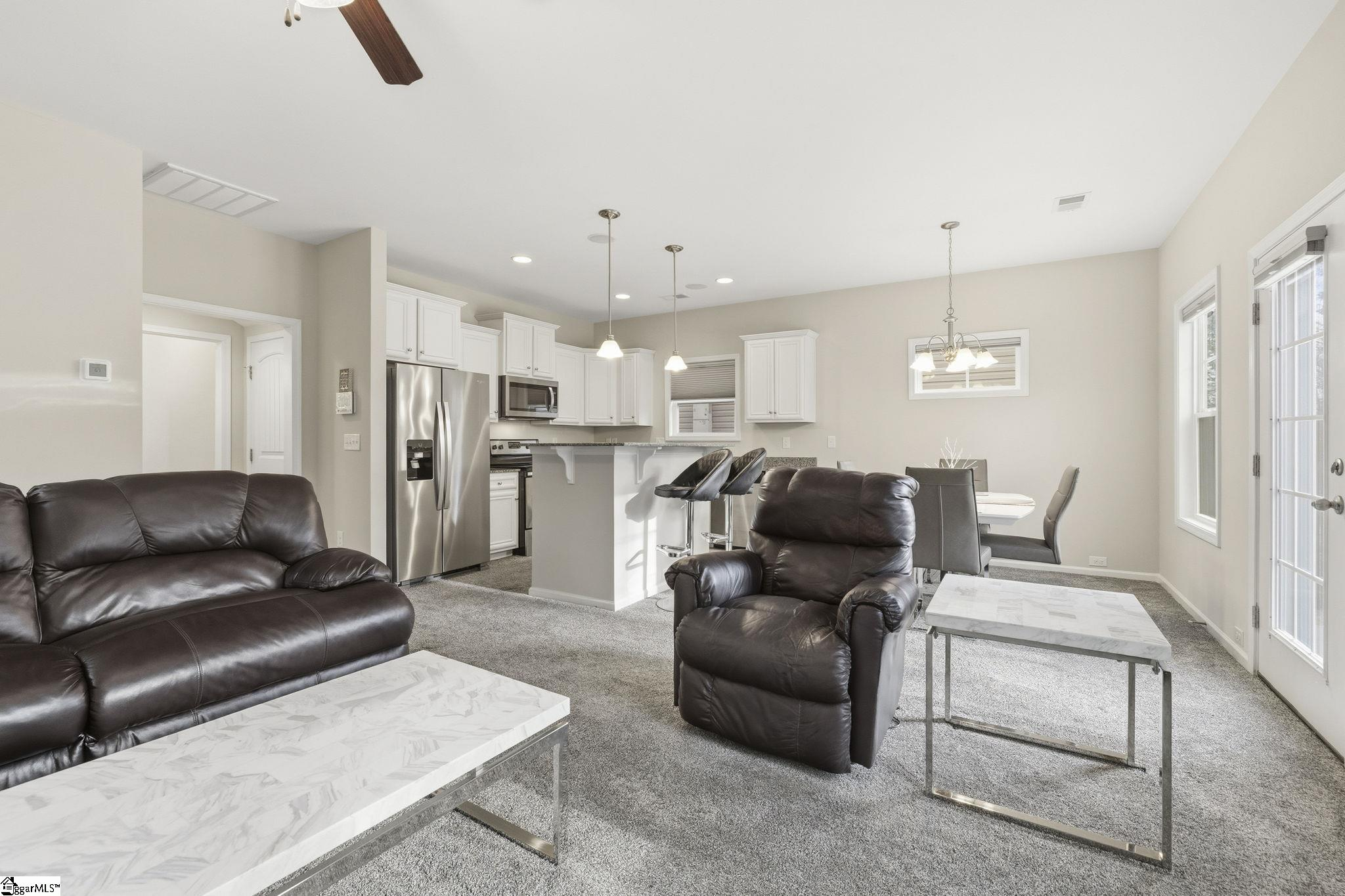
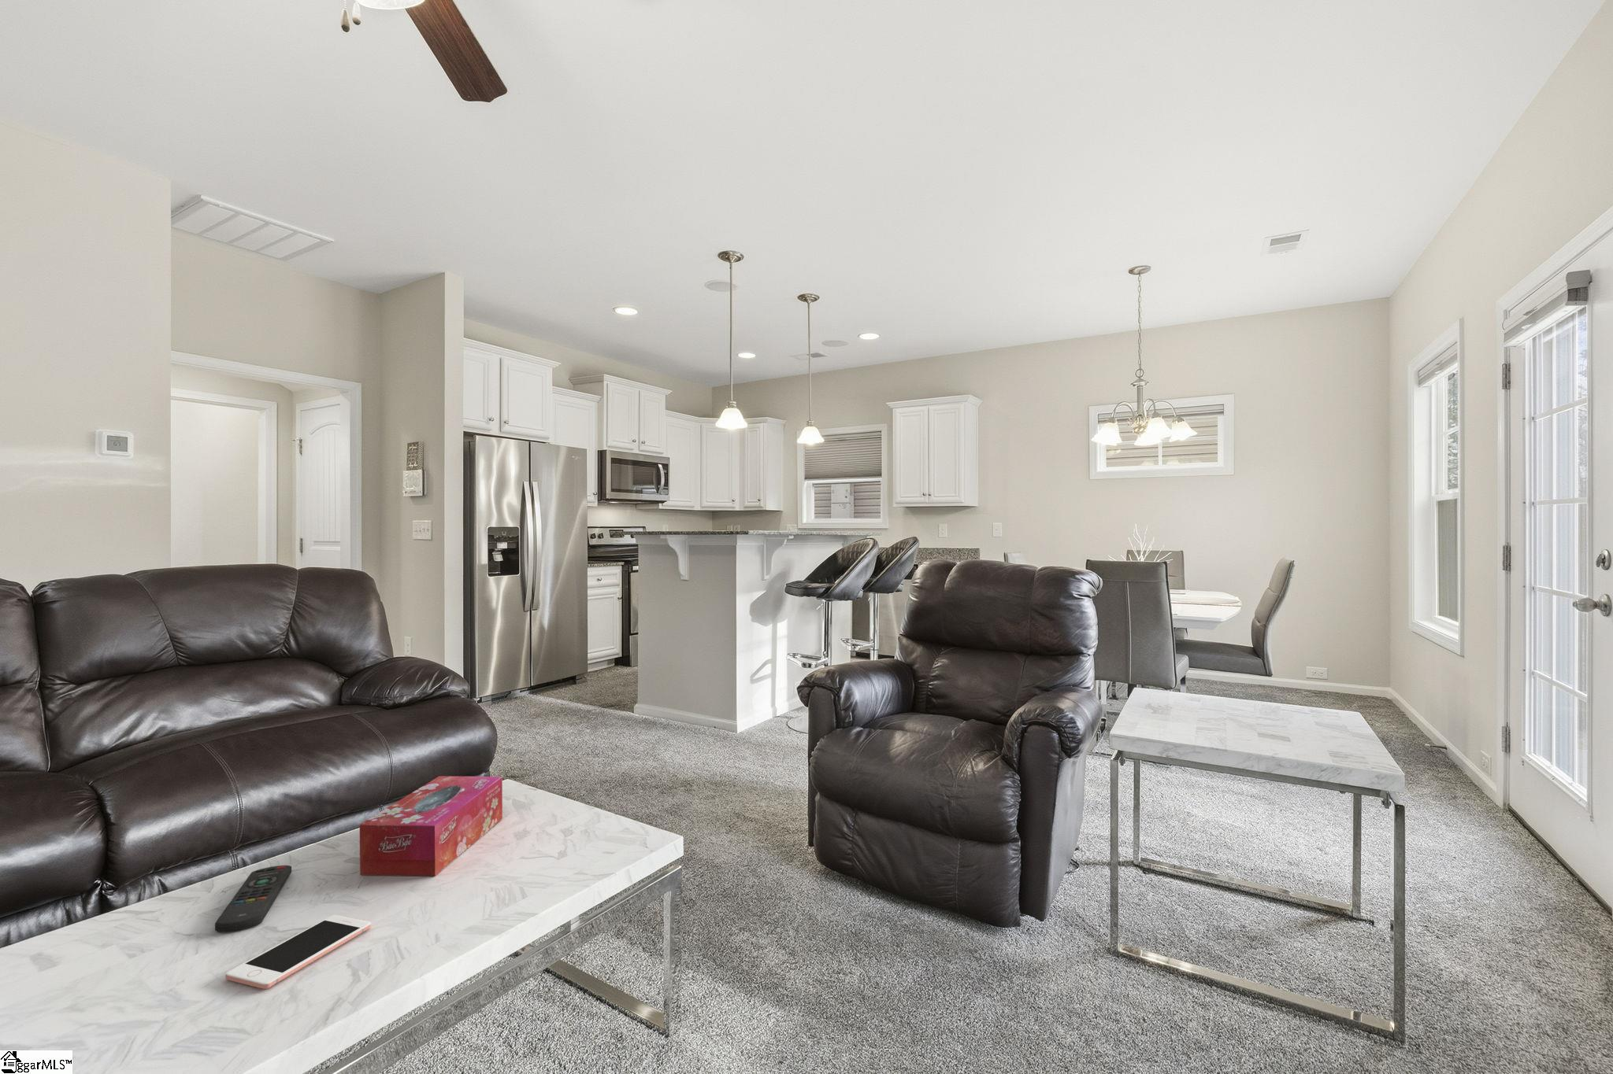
+ remote control (255, 895)
+ cell phone (302, 949)
+ tissue box (437, 821)
